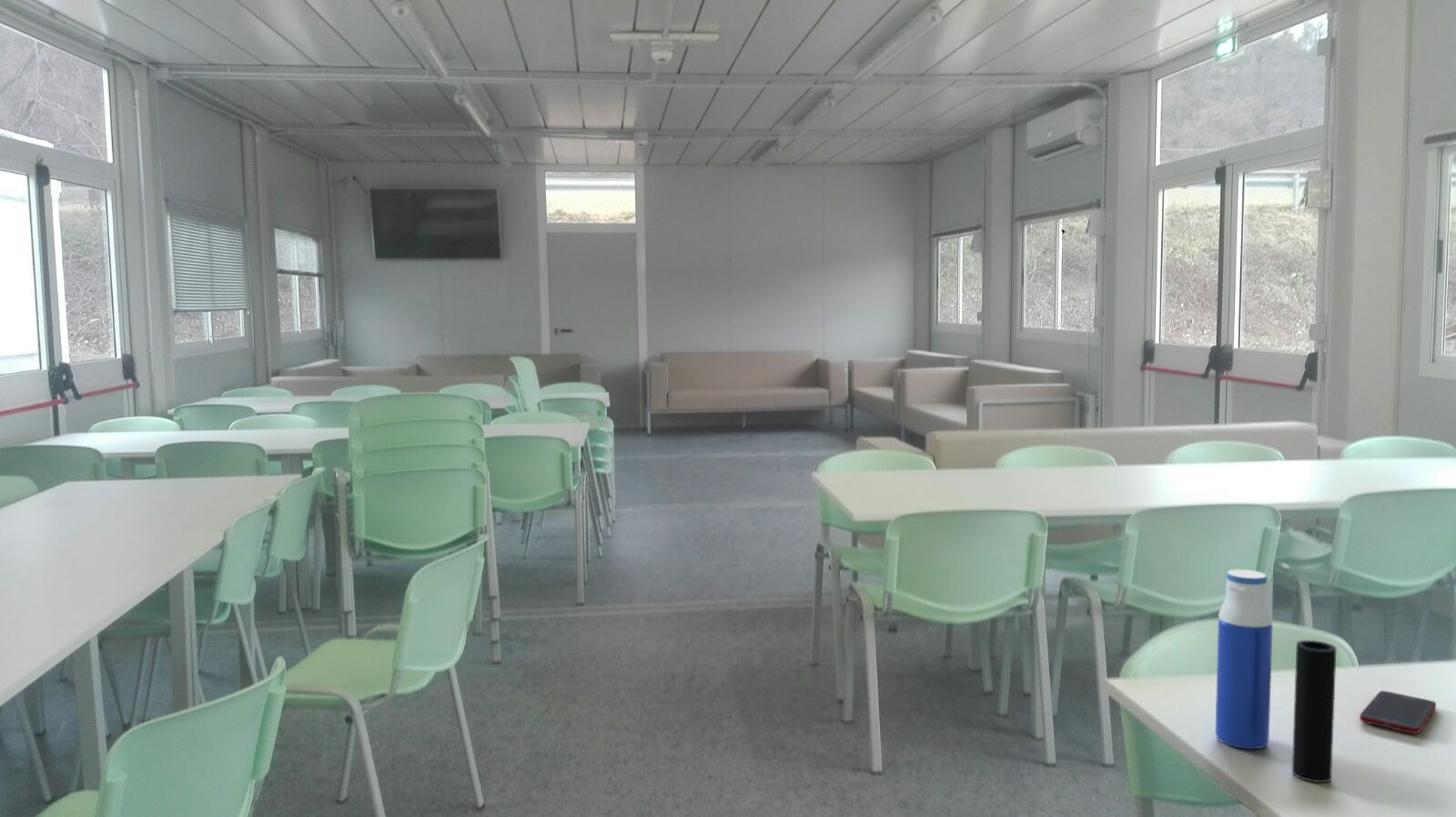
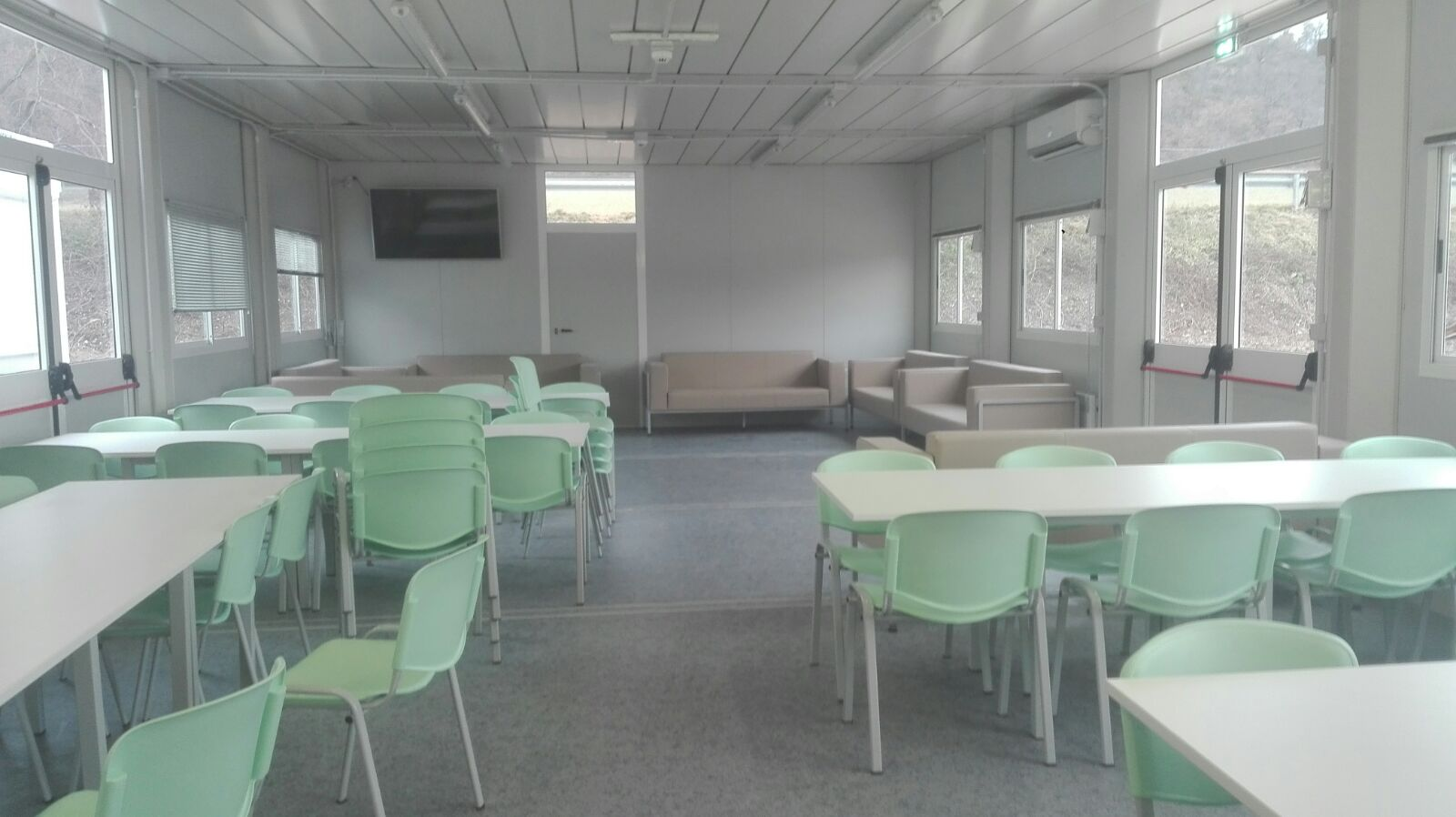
- cell phone (1398, 711)
- cup (1314, 710)
- water bottle (1244, 657)
